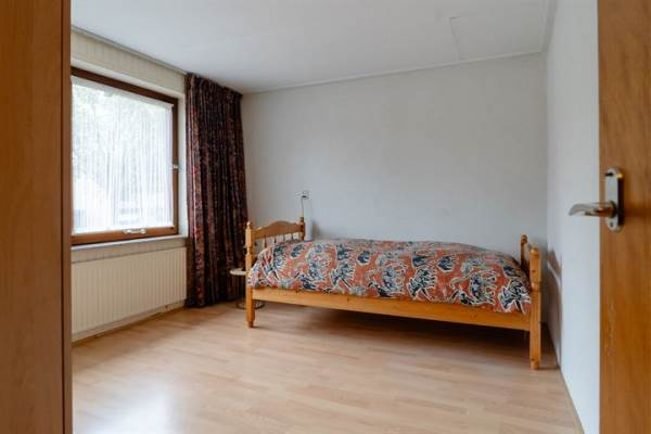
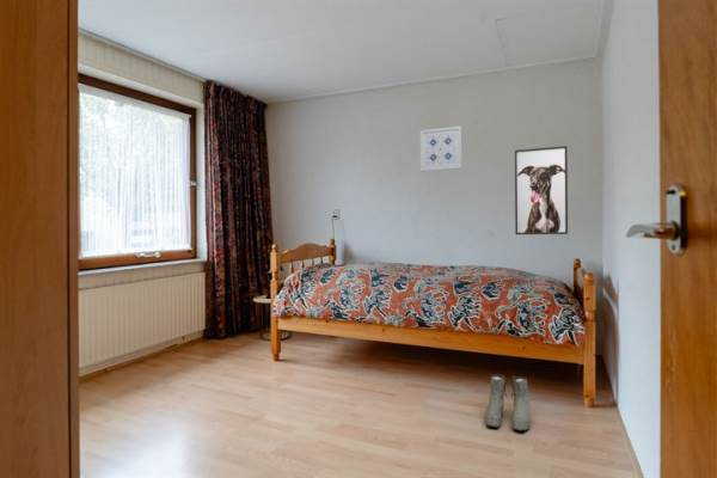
+ boots (503, 400)
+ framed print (540, 191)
+ wall art (440, 148)
